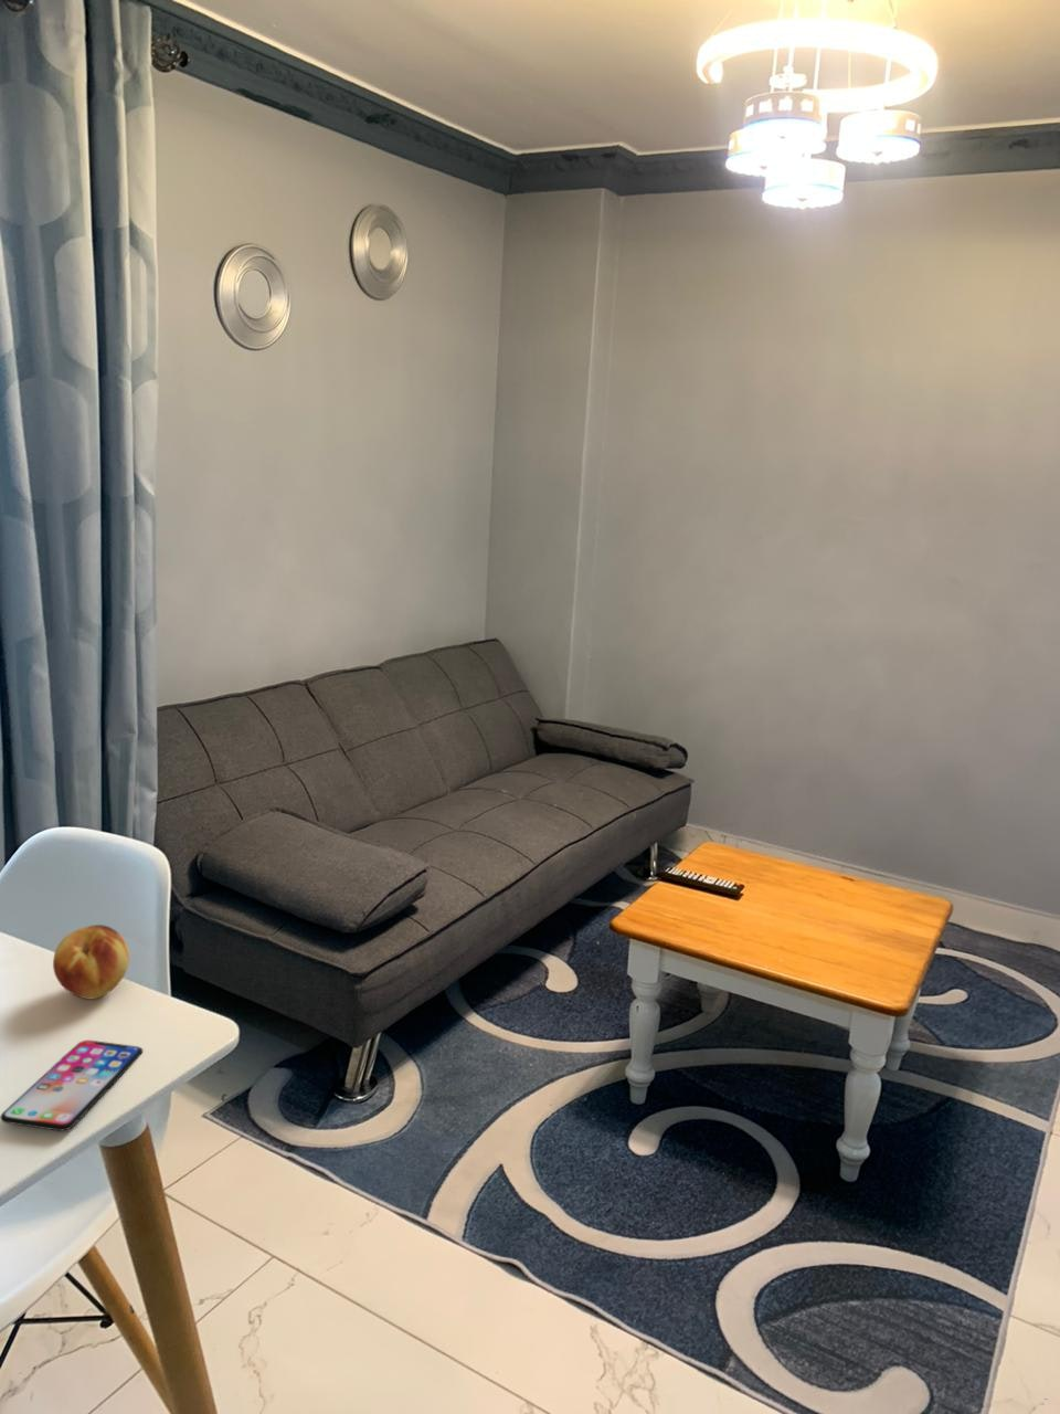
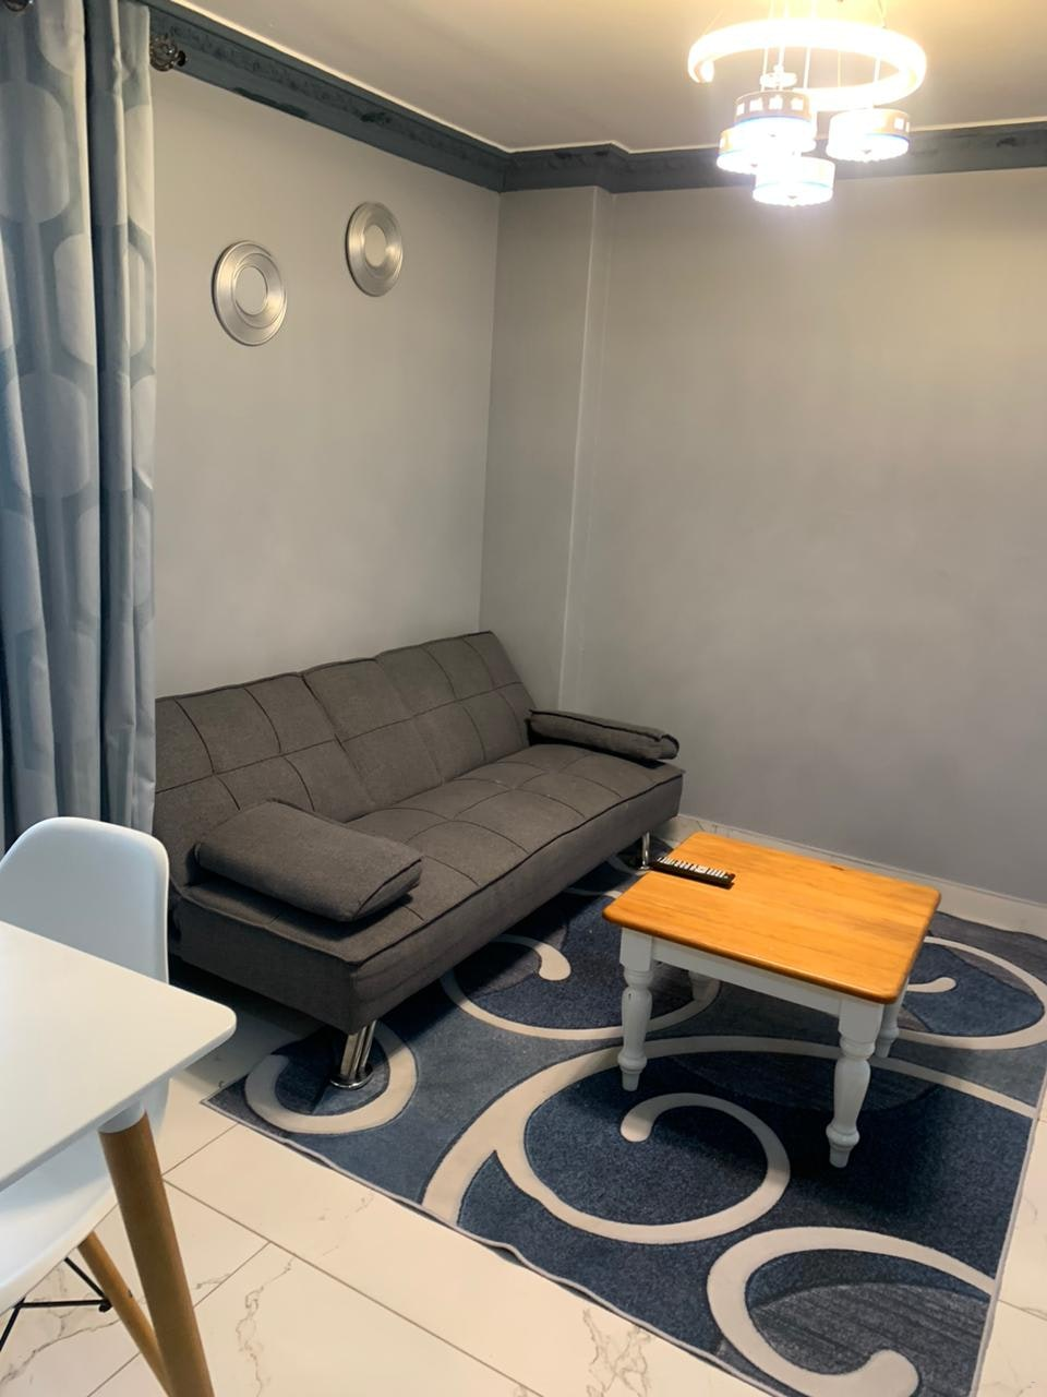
- fruit (91, 961)
- smartphone (75, 1081)
